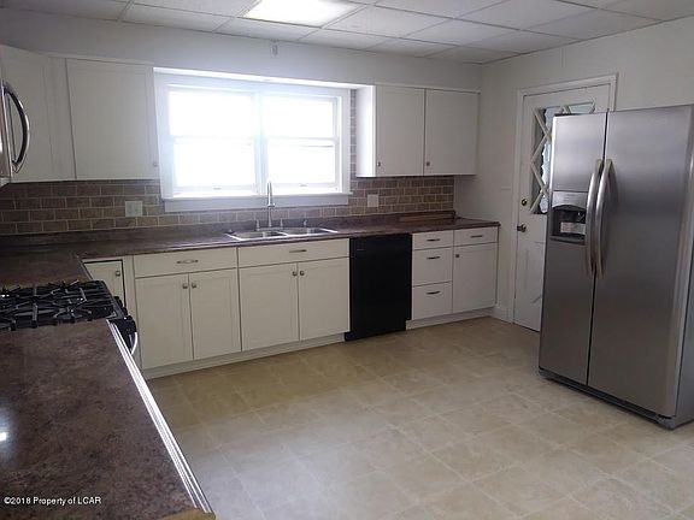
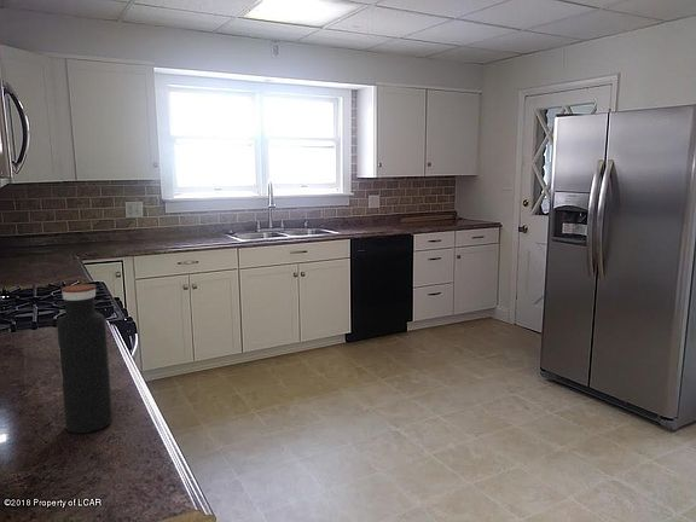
+ water bottle (83, 356)
